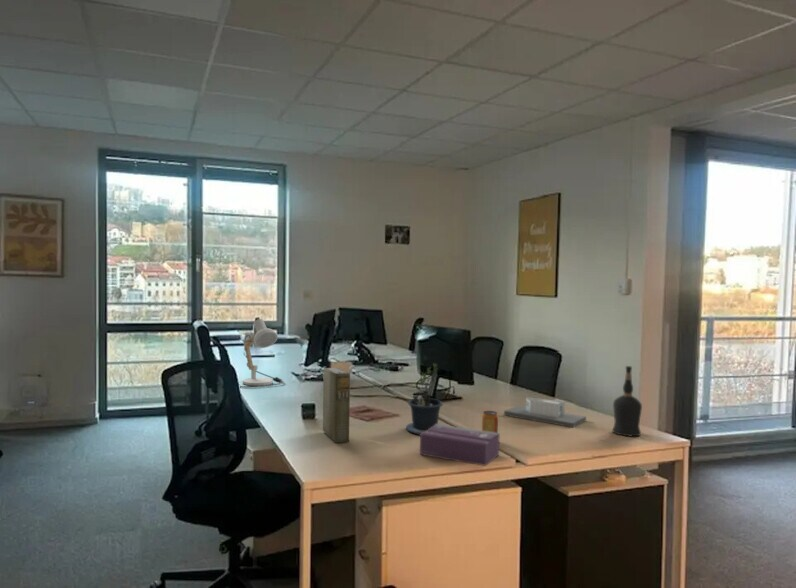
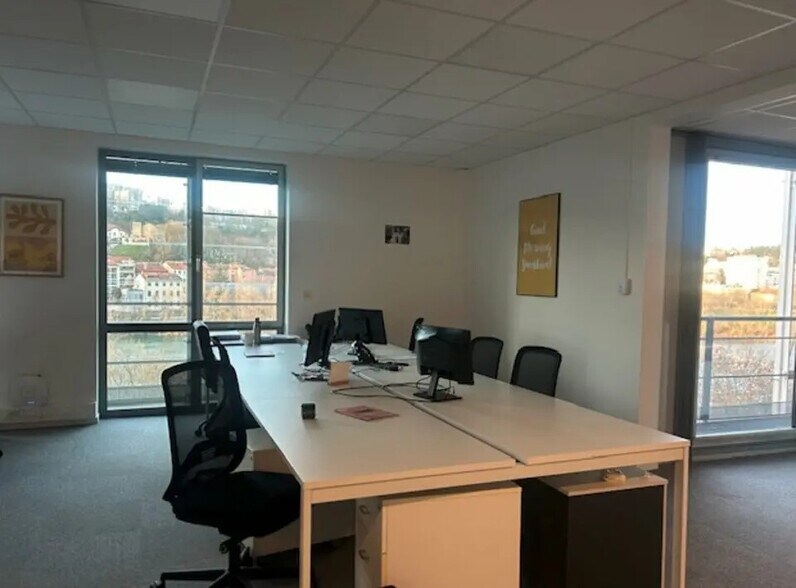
- architectural model (544, 409)
- liquor bottle (627, 399)
- book (336, 403)
- beverage can (489, 426)
- potted plant (426, 397)
- desk lamp (258, 347)
- tissue box (459, 443)
